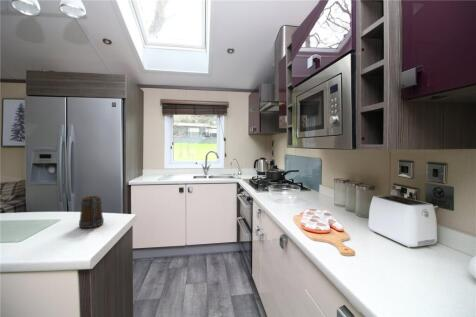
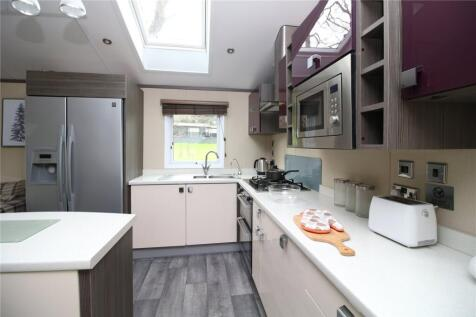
- mug (92, 211)
